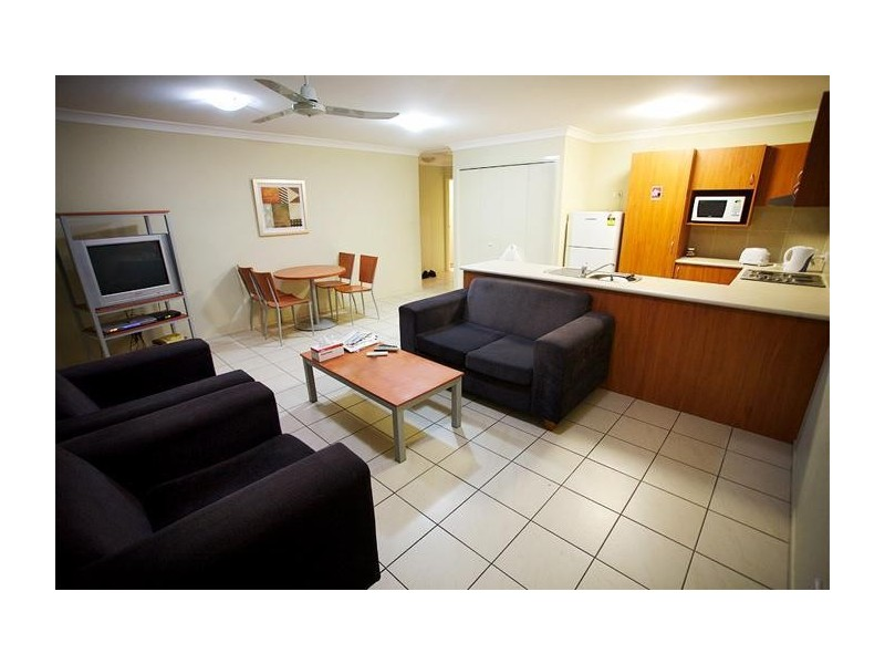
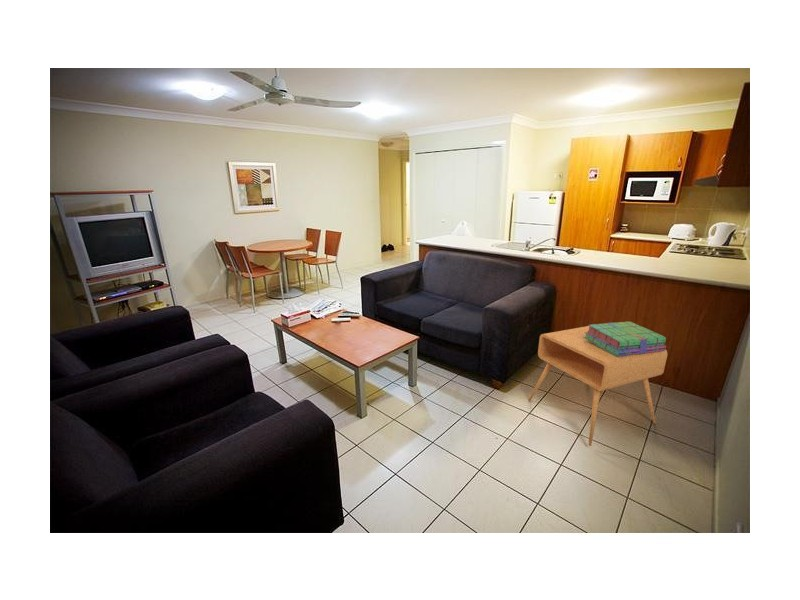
+ side table (594, 377)
+ stack of books (623, 338)
